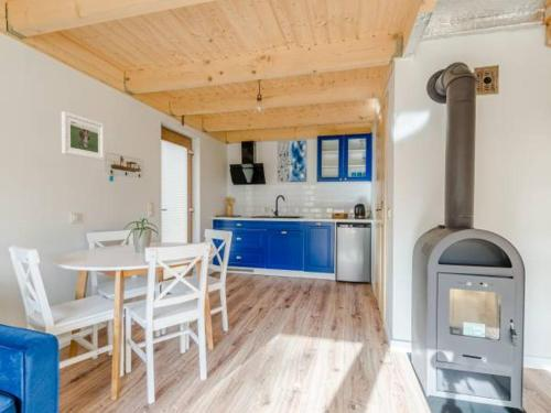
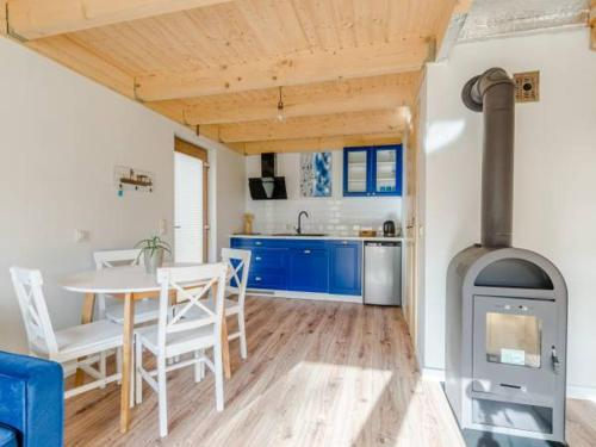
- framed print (84, 138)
